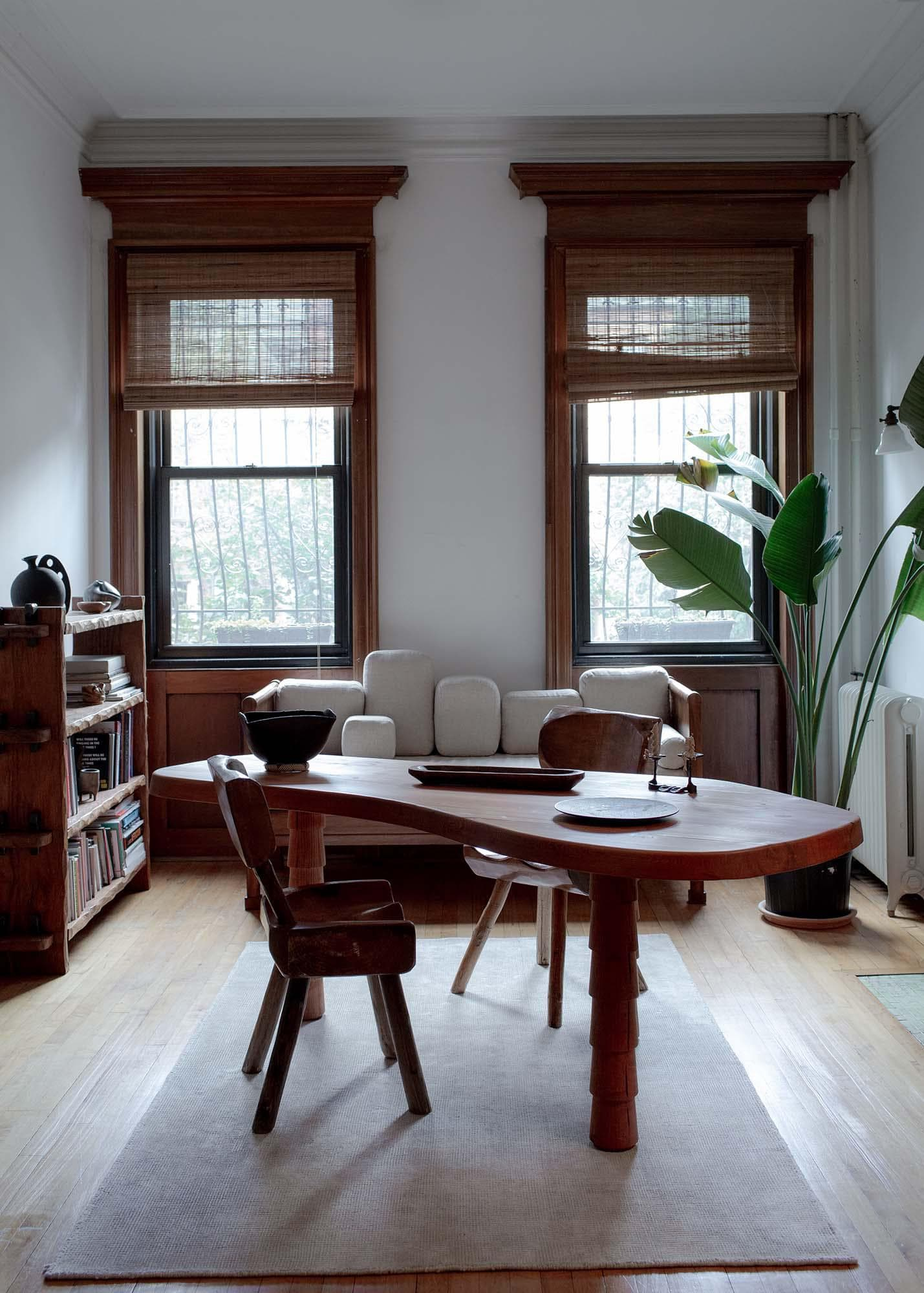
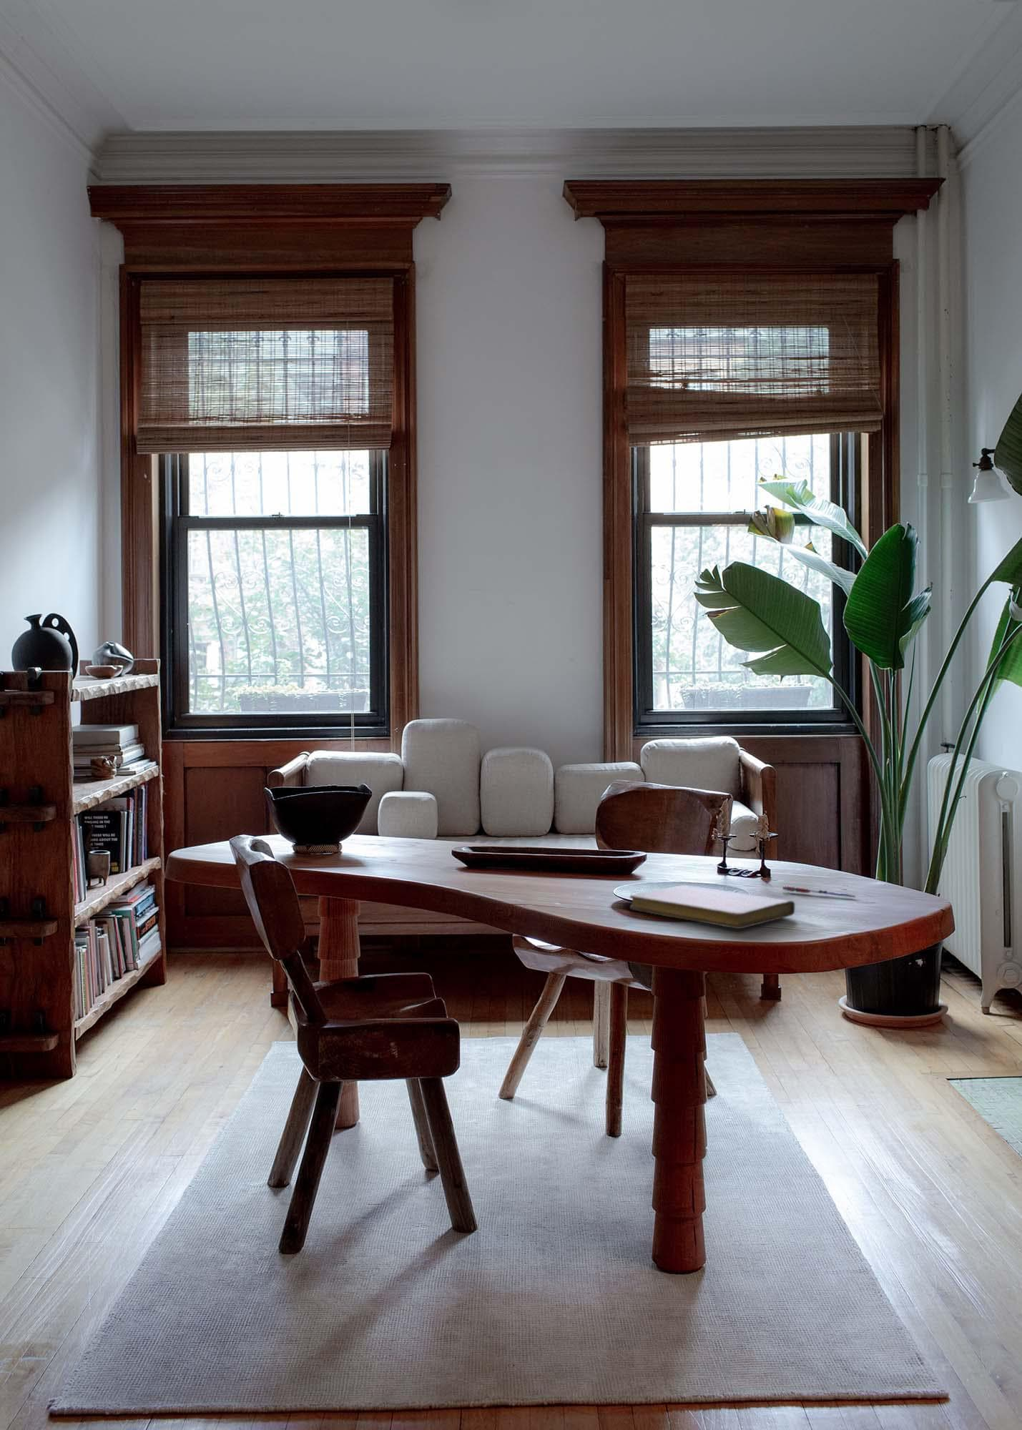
+ pen (818, 891)
+ notebook (710, 905)
